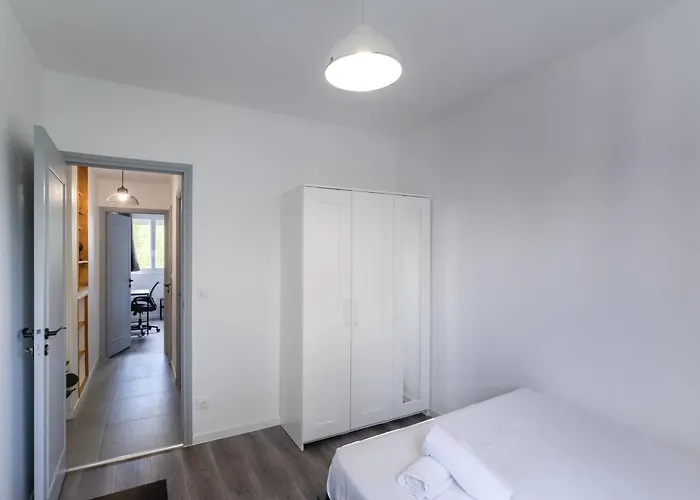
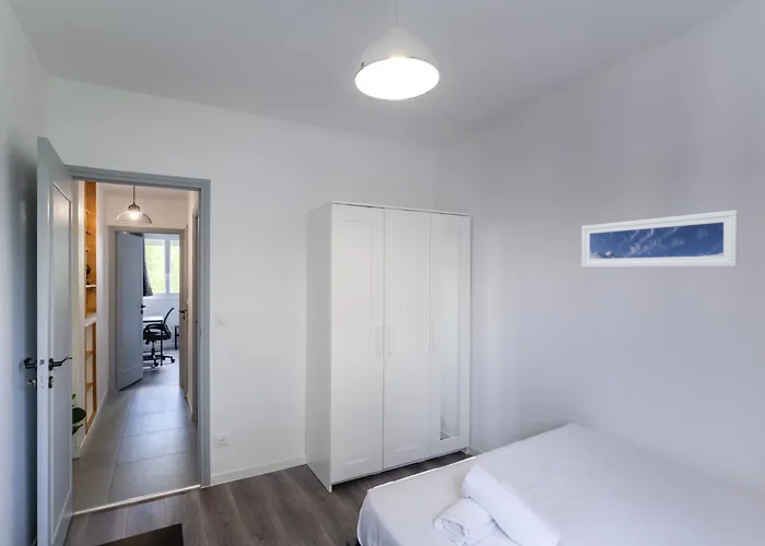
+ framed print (647, 242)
